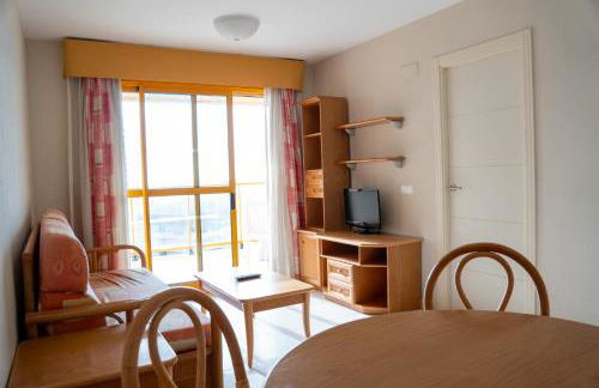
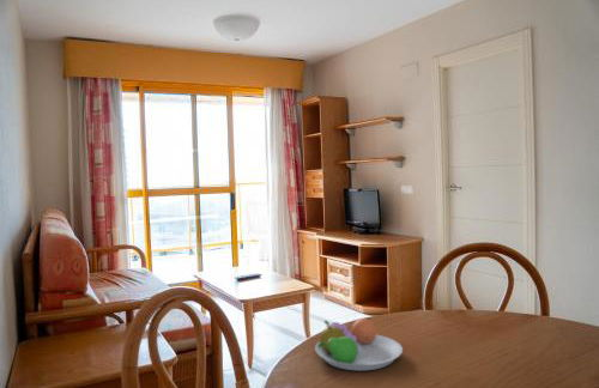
+ fruit bowl (355, 339)
